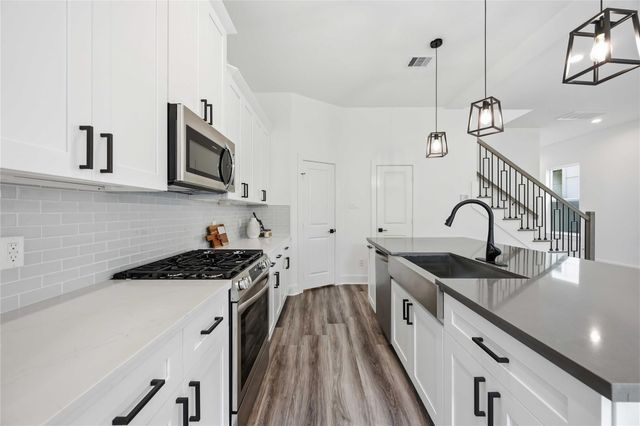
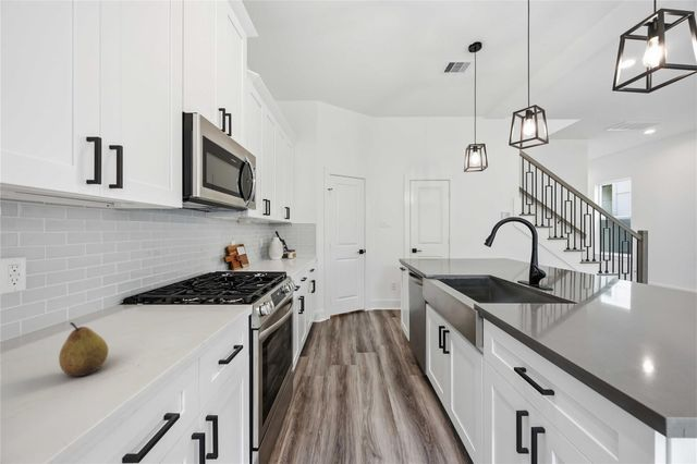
+ fruit (84, 345)
